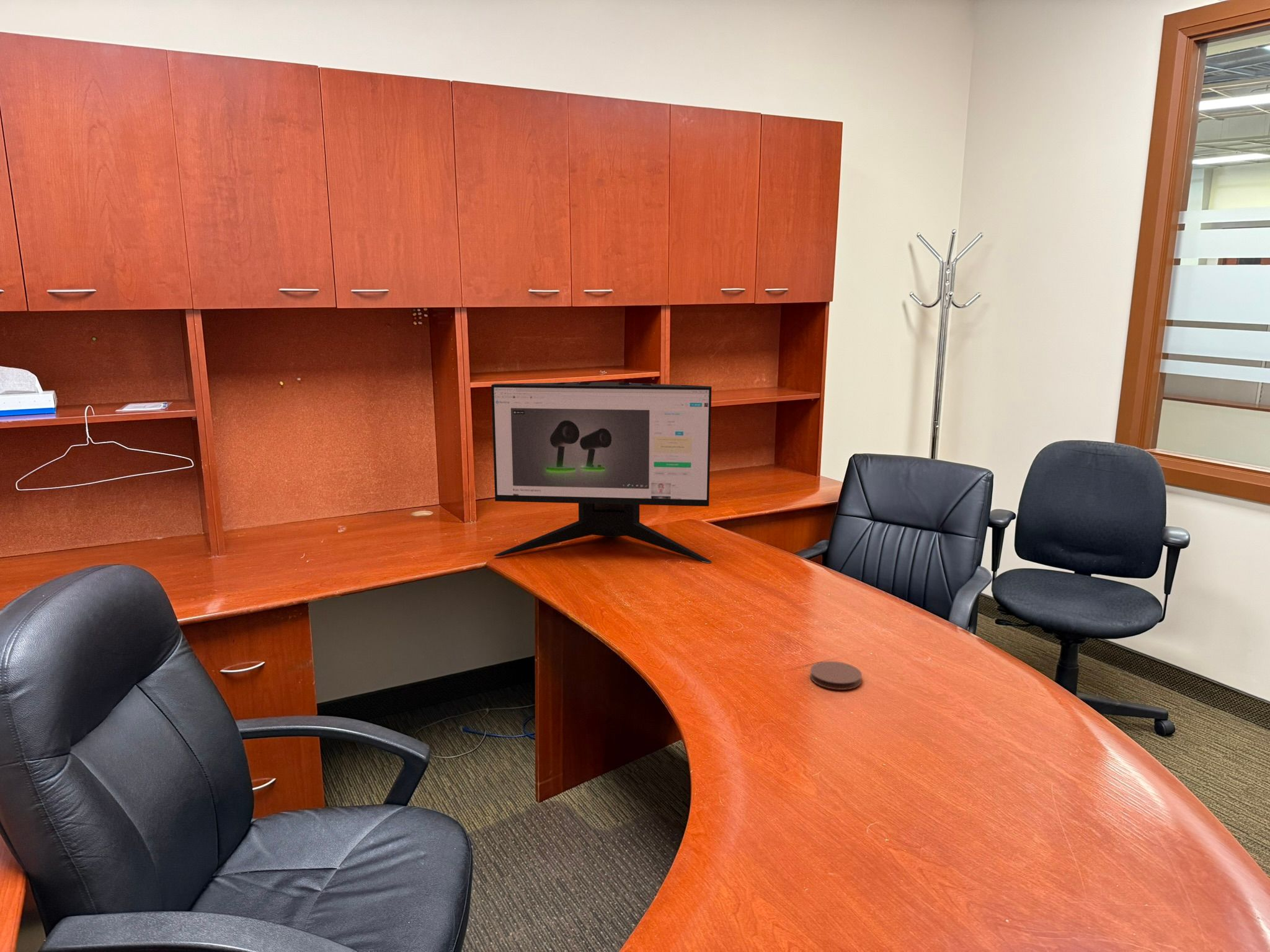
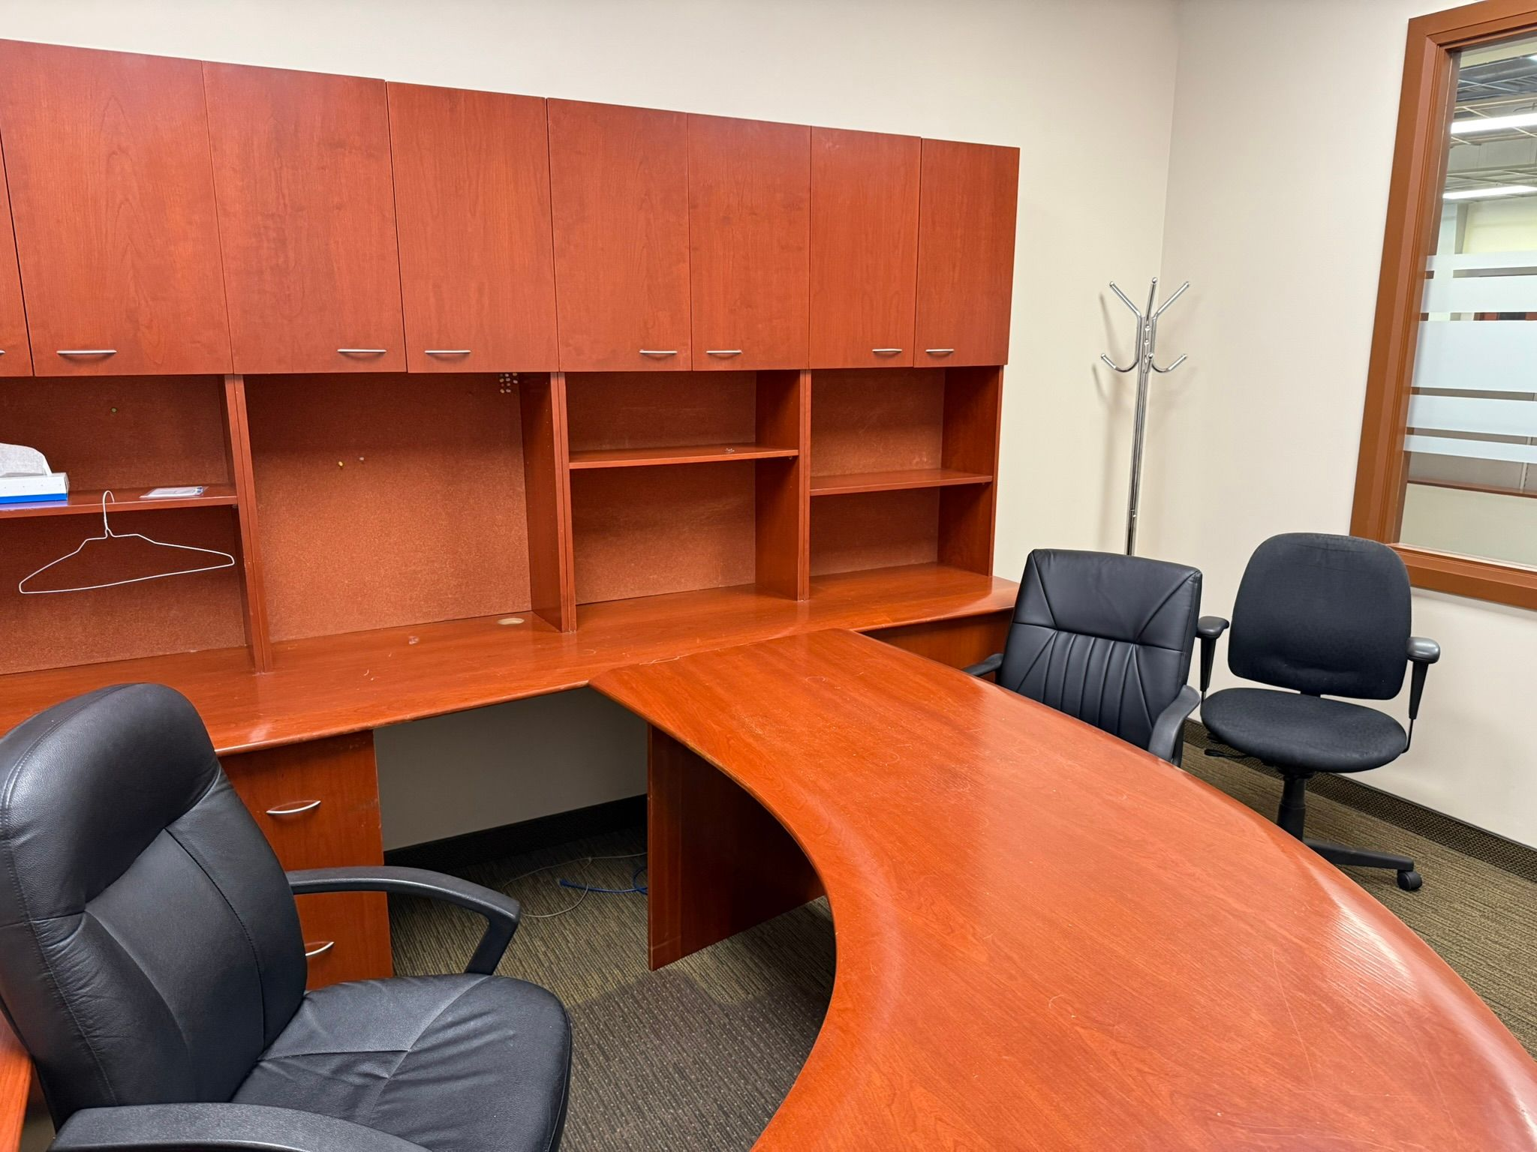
- computer monitor (607, 465)
- coaster (835, 675)
